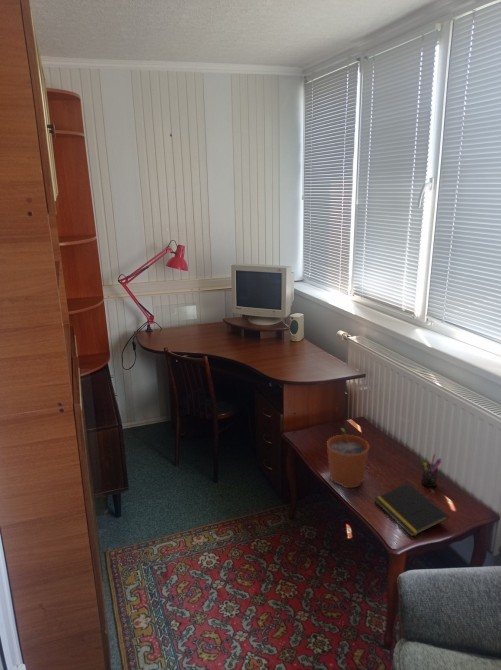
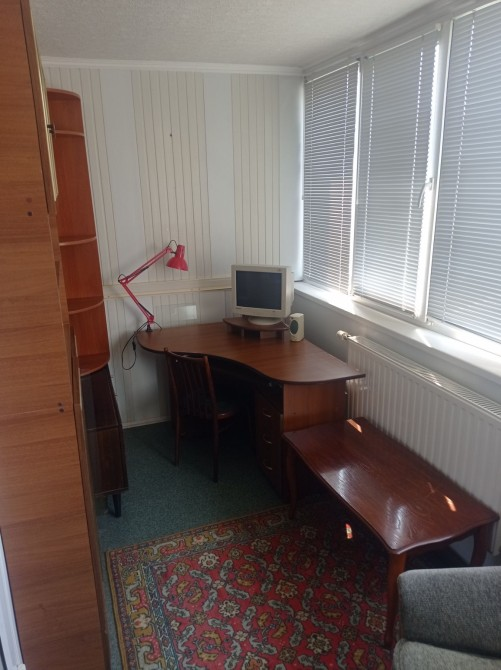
- pen holder (427, 469)
- notepad (409, 508)
- plant pot (347, 453)
